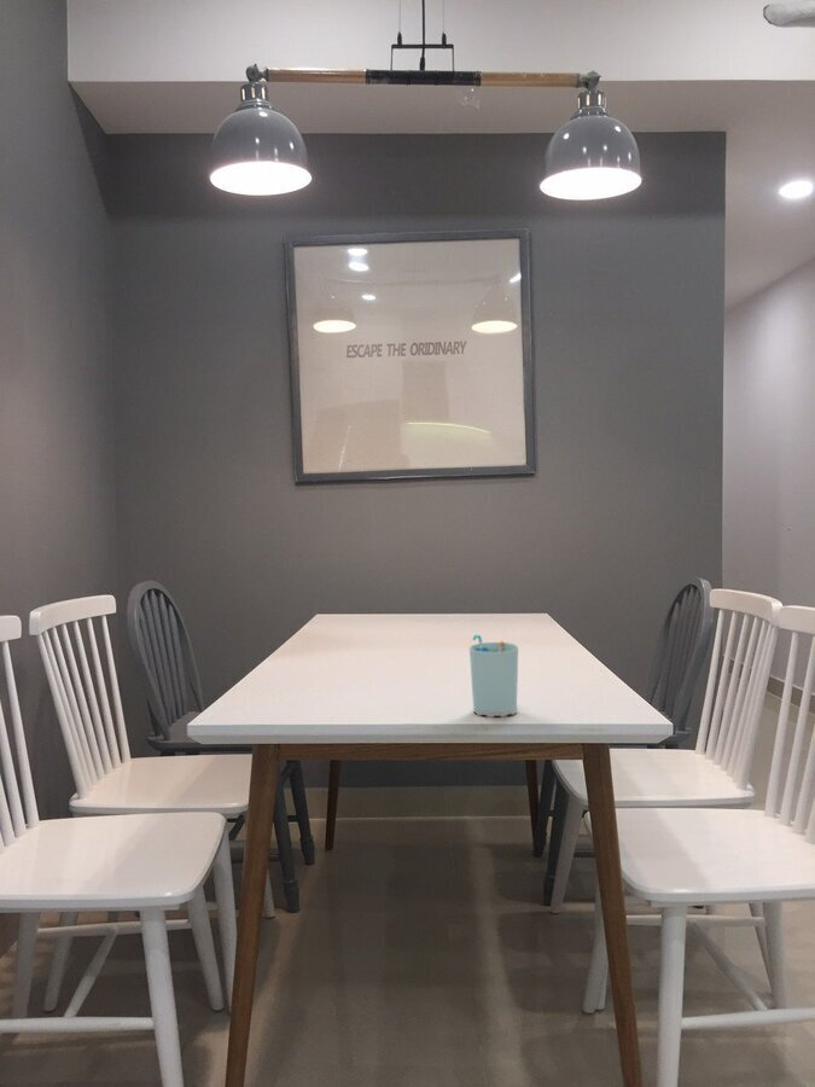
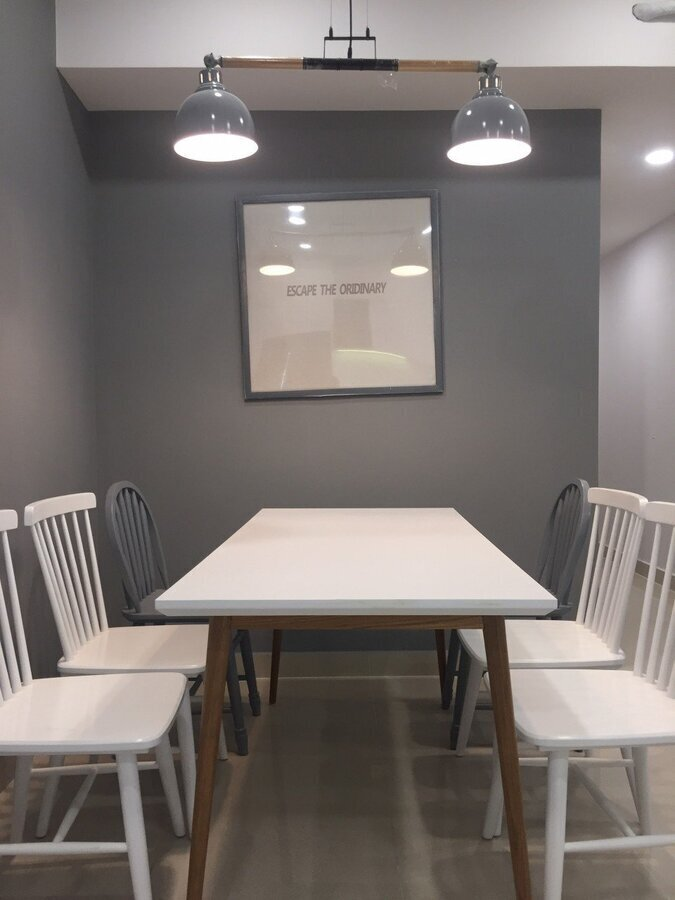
- cup (494, 672)
